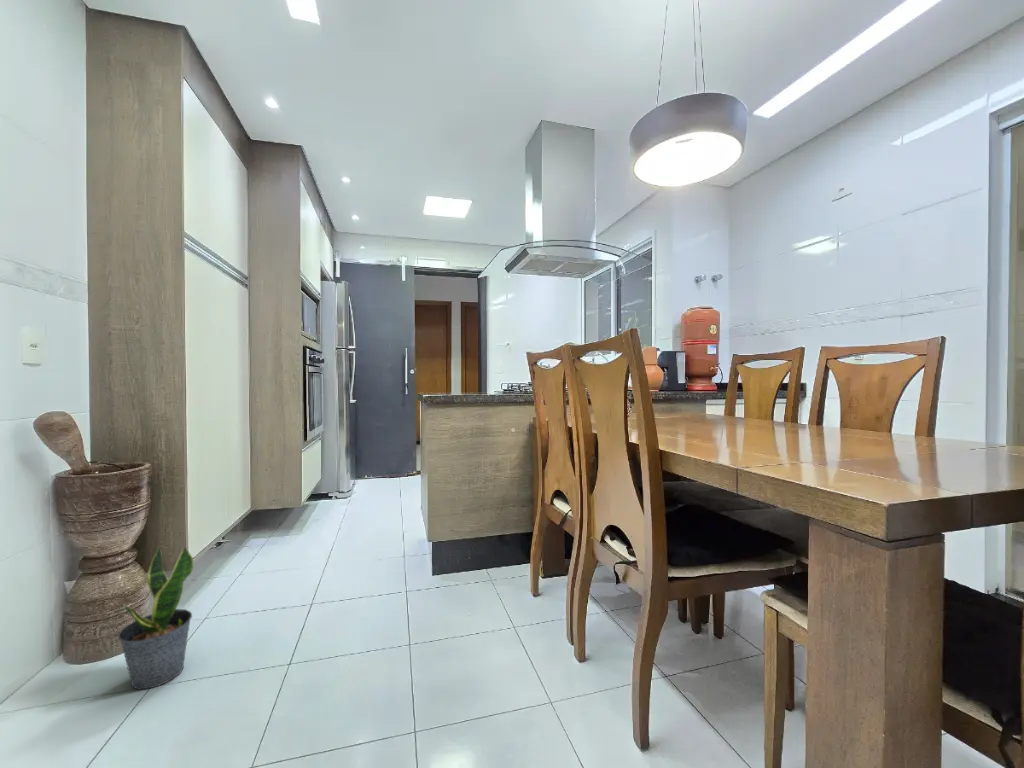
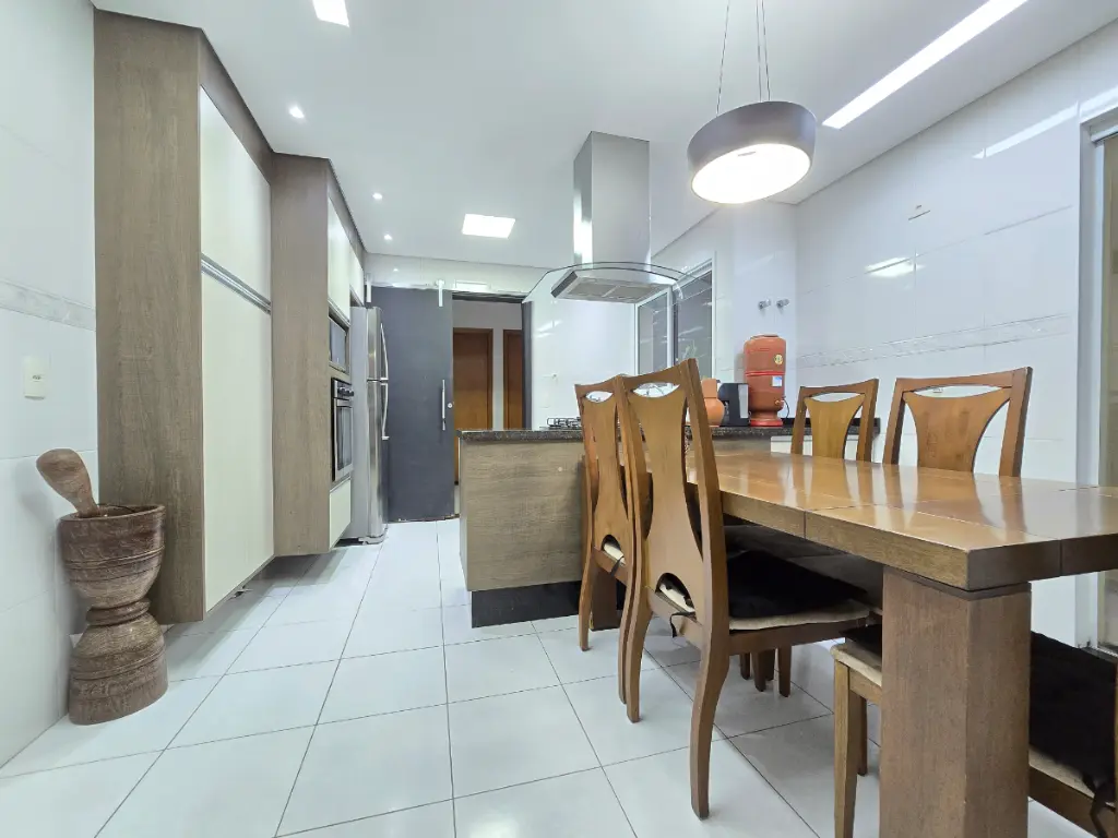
- potted plant (156, 613)
